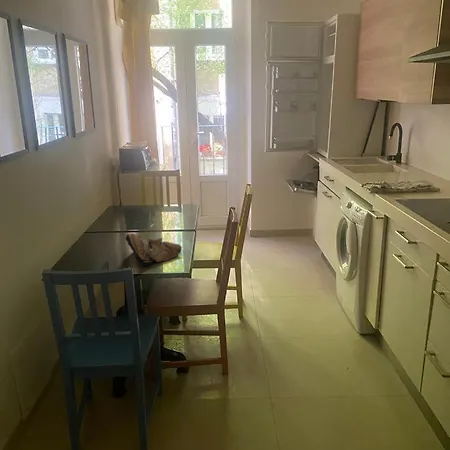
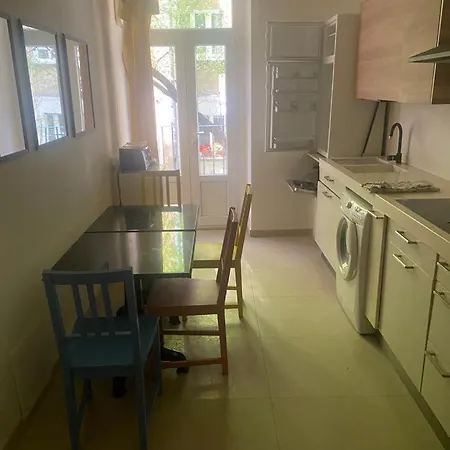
- animal skull (154, 243)
